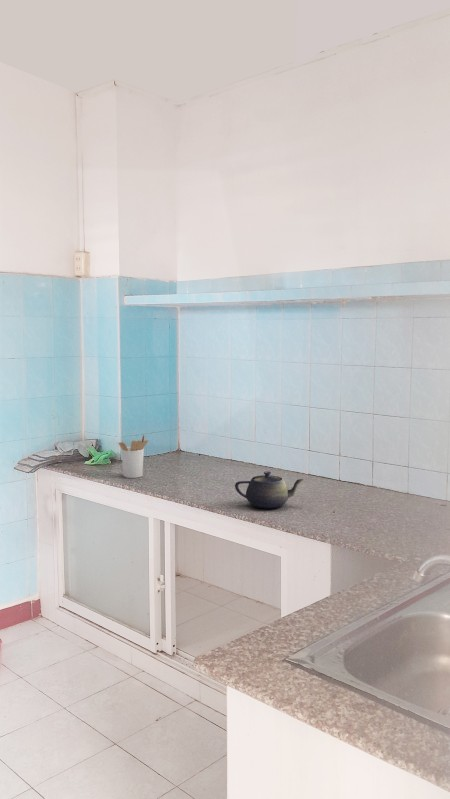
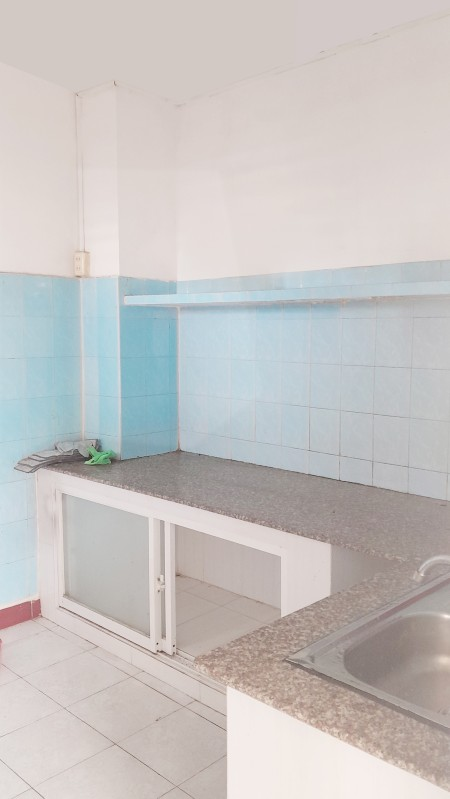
- teapot (269, 488)
- utensil holder (135, 456)
